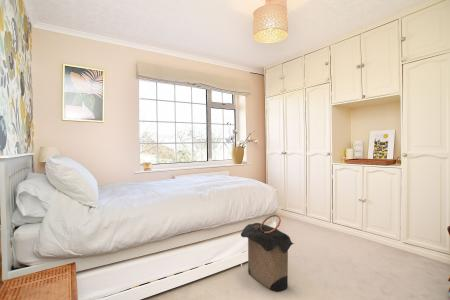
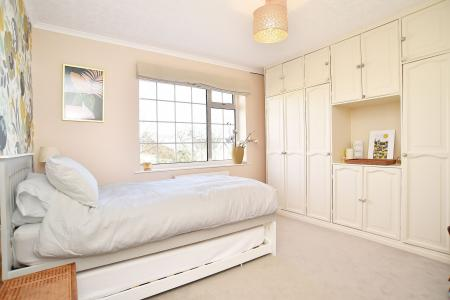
- laundry hamper (265, 246)
